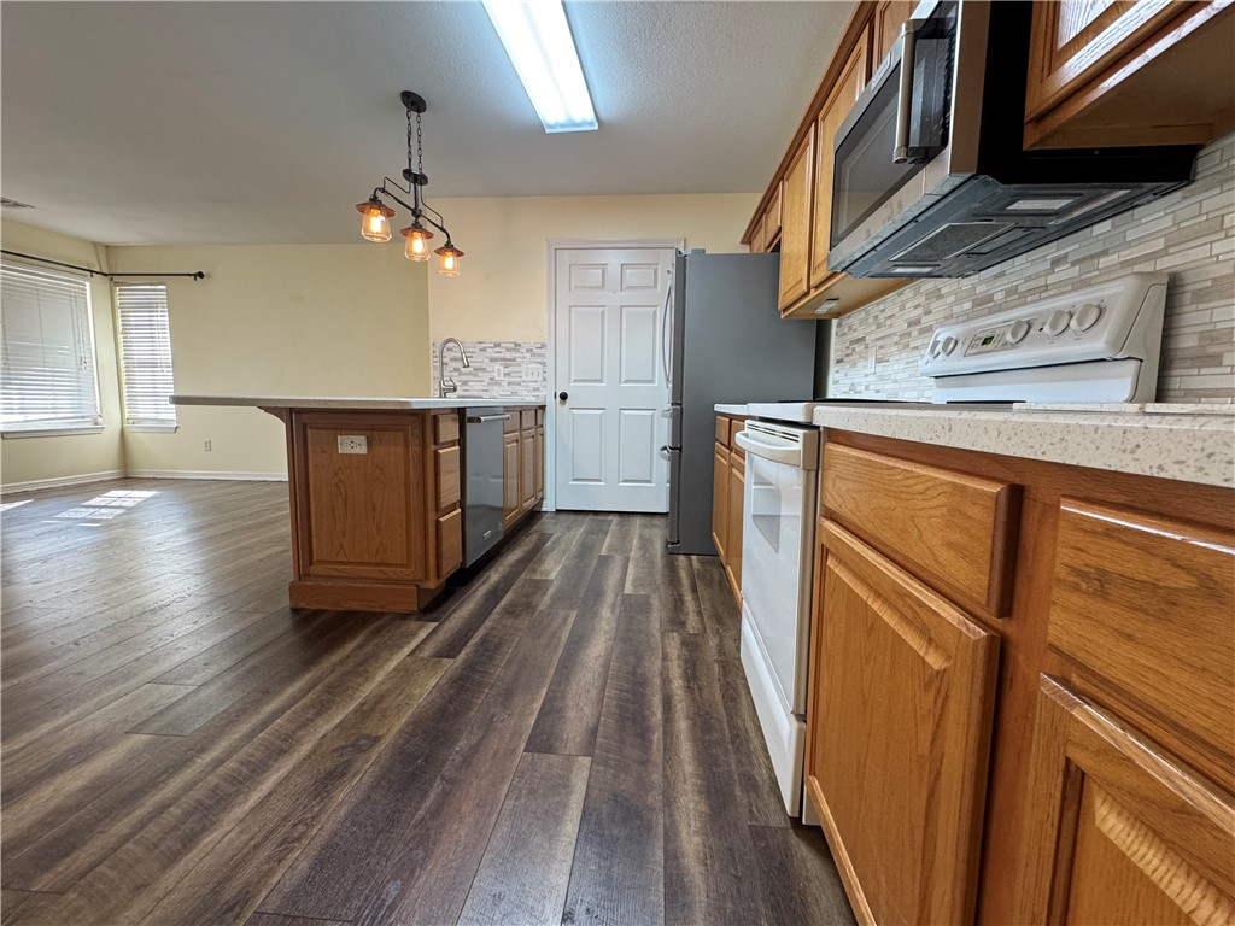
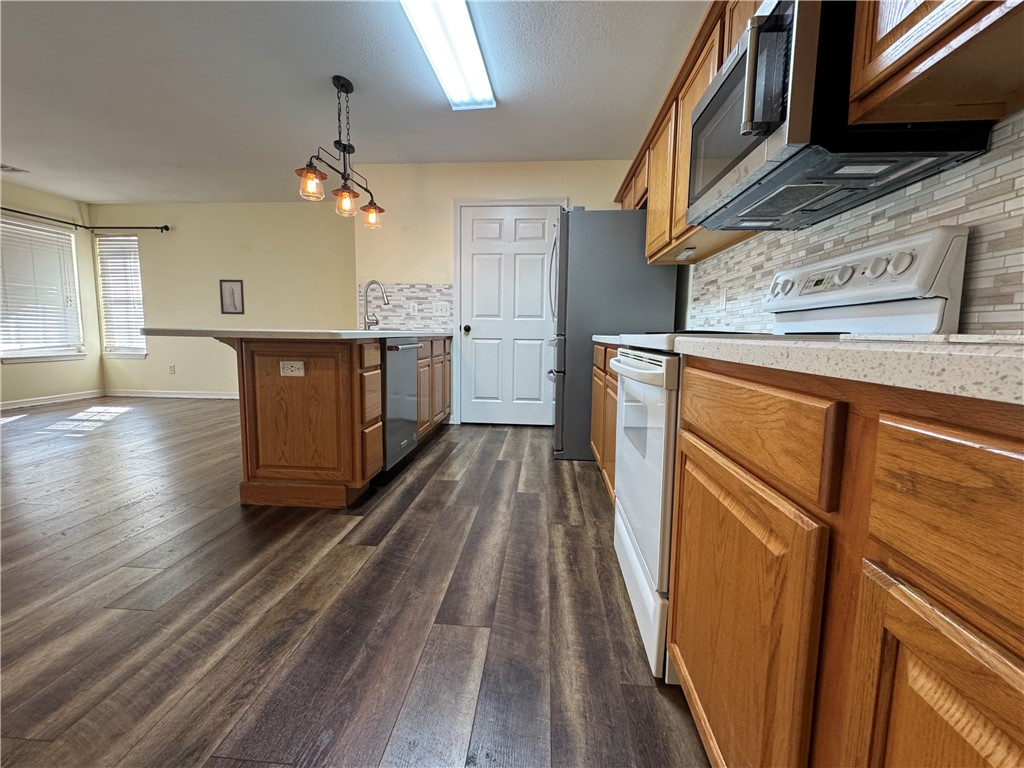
+ wall art (231, 297)
